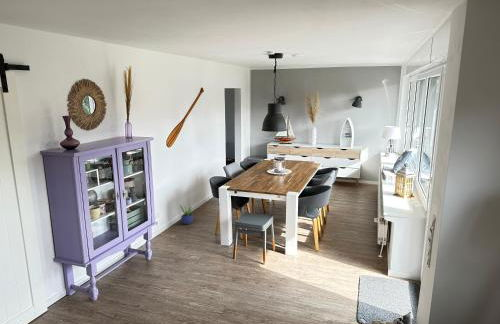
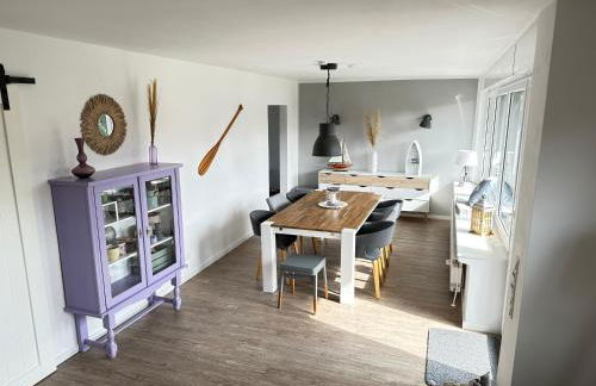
- potted plant (186, 213)
